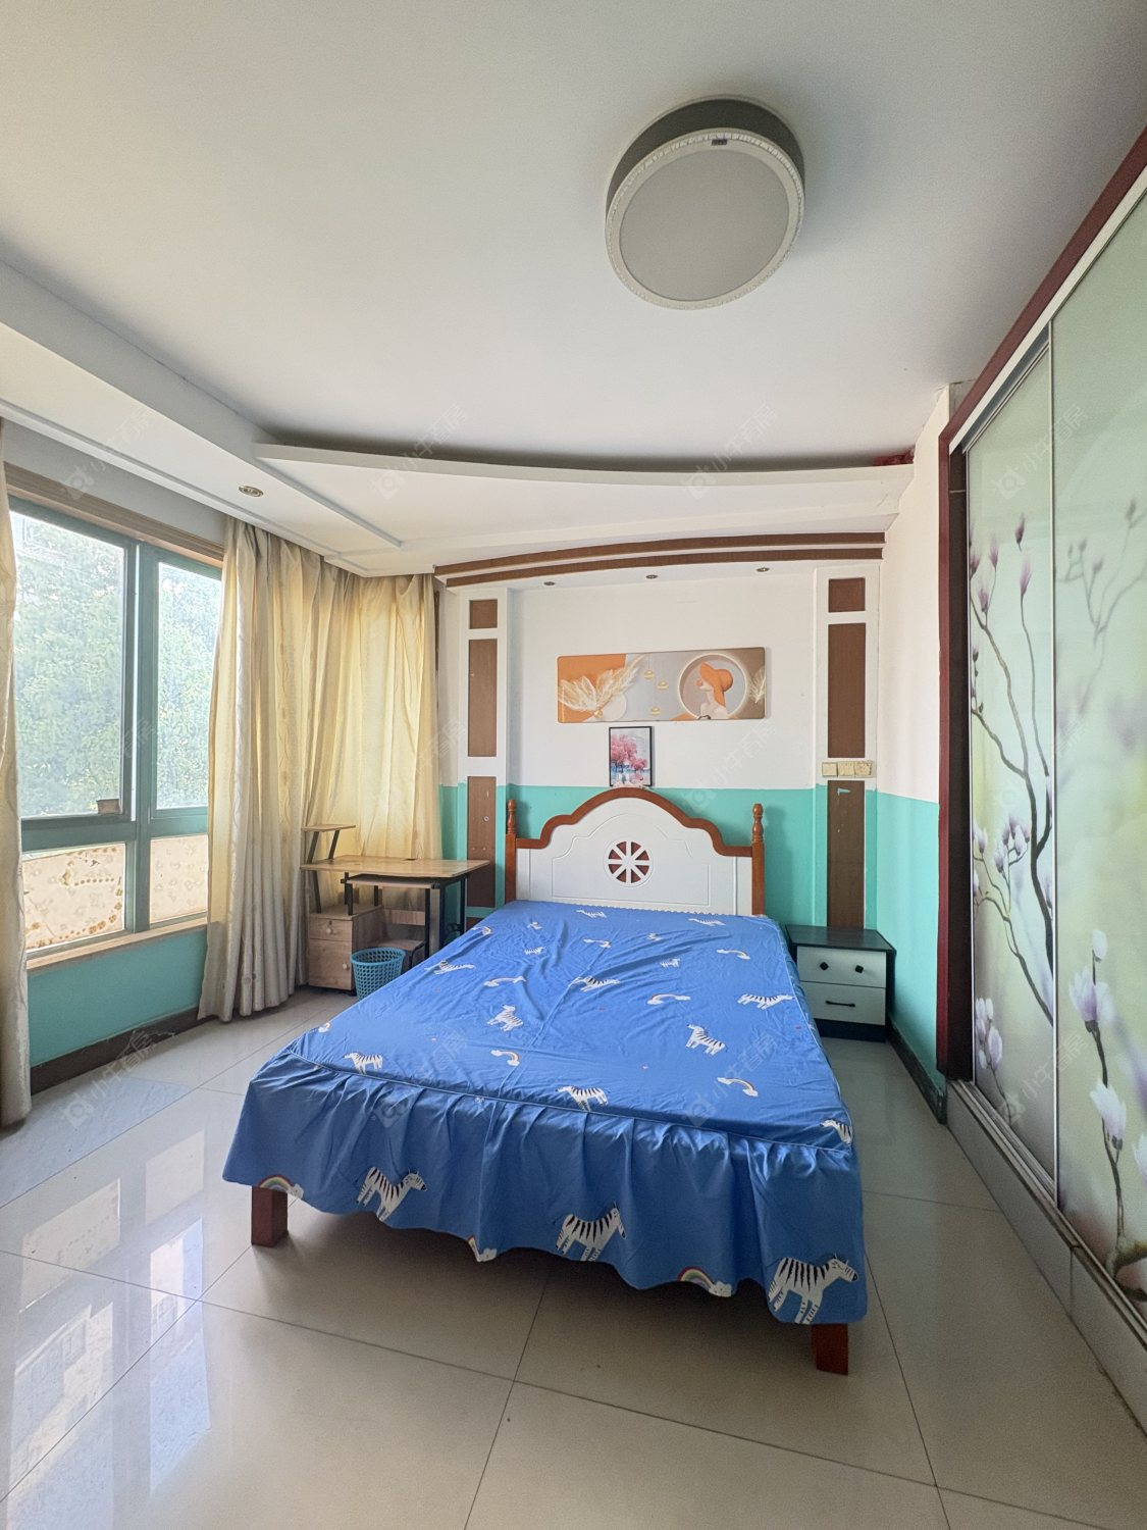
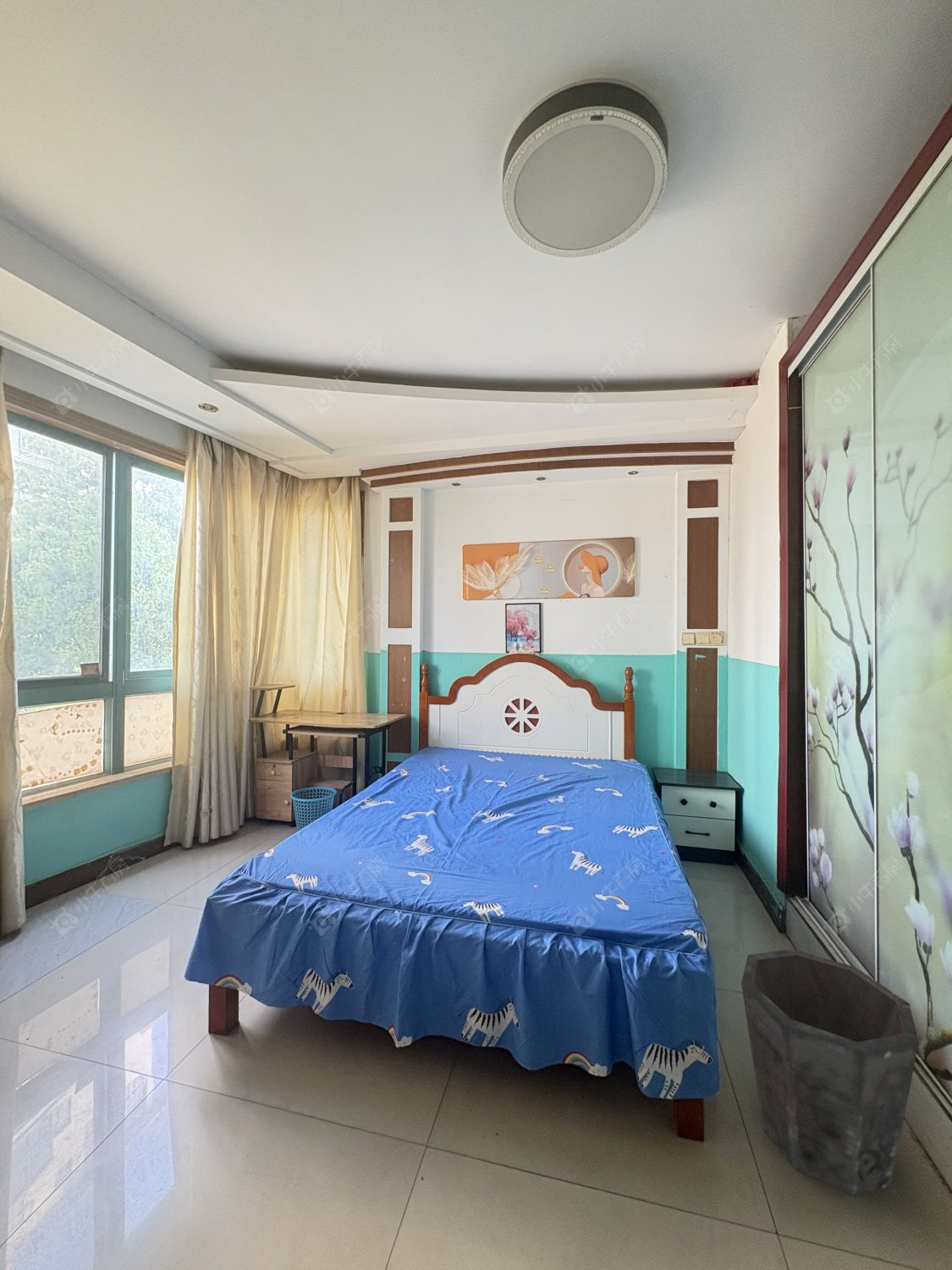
+ waste bin (823, 1065)
